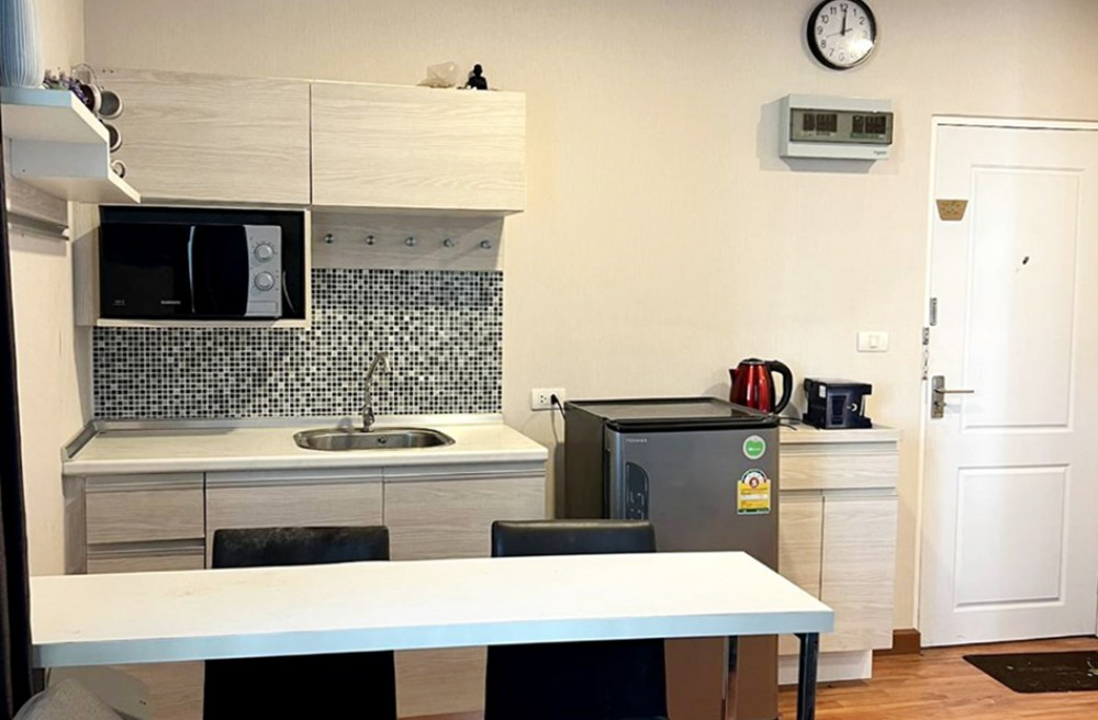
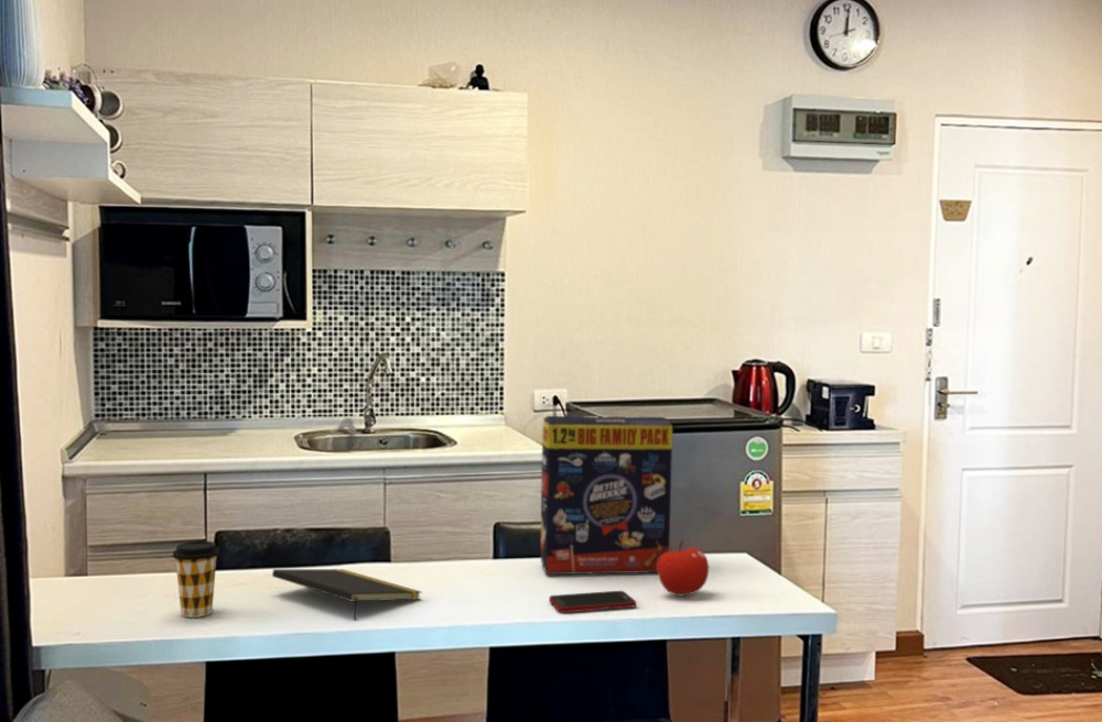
+ notepad (346, 583)
+ cereal box (605, 492)
+ fruit (682, 568)
+ coffee cup (196, 579)
+ cell phone (592, 601)
